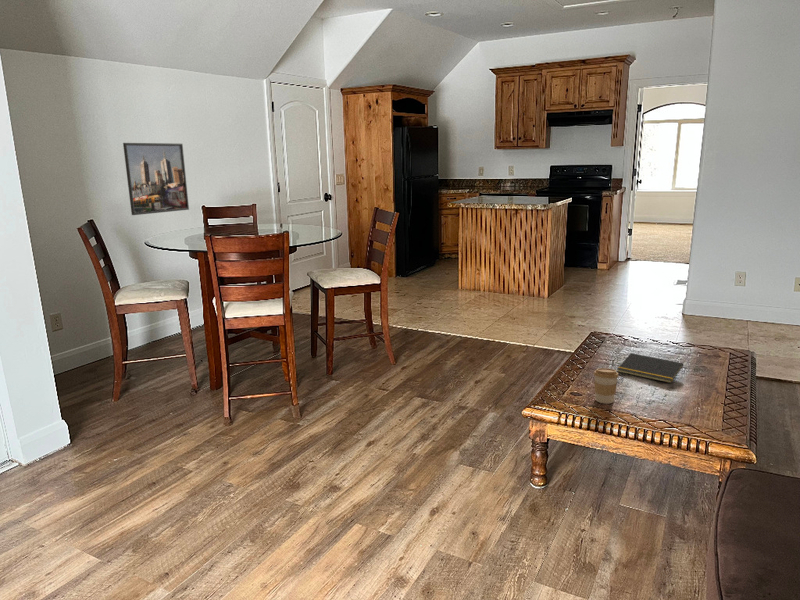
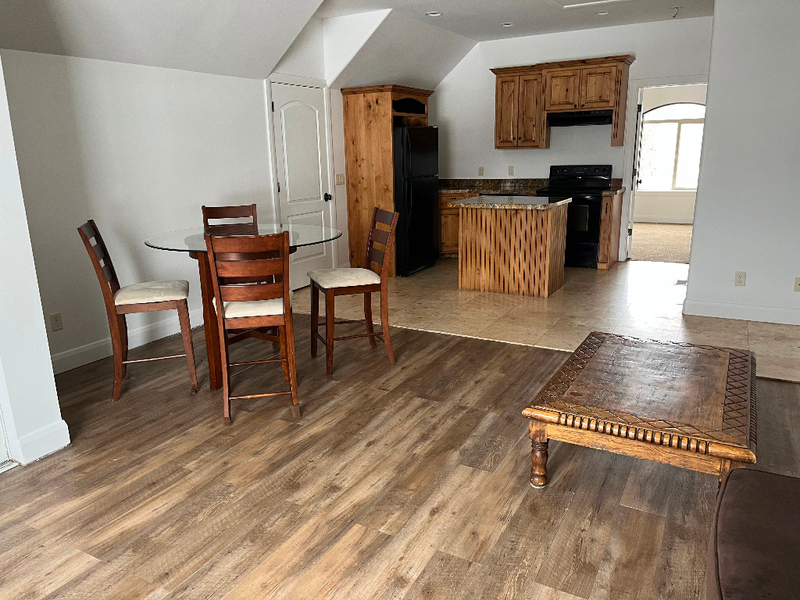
- notepad (649, 367)
- coffee cup (605, 384)
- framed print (157, 178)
